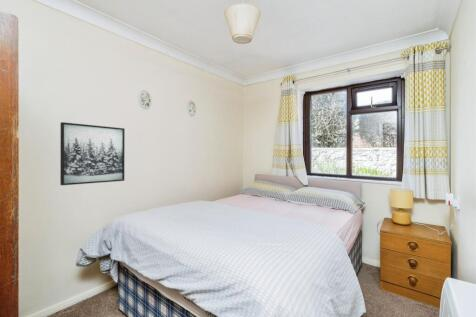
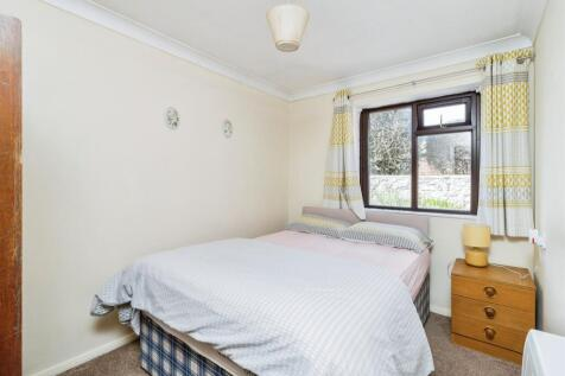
- wall art (95, 154)
